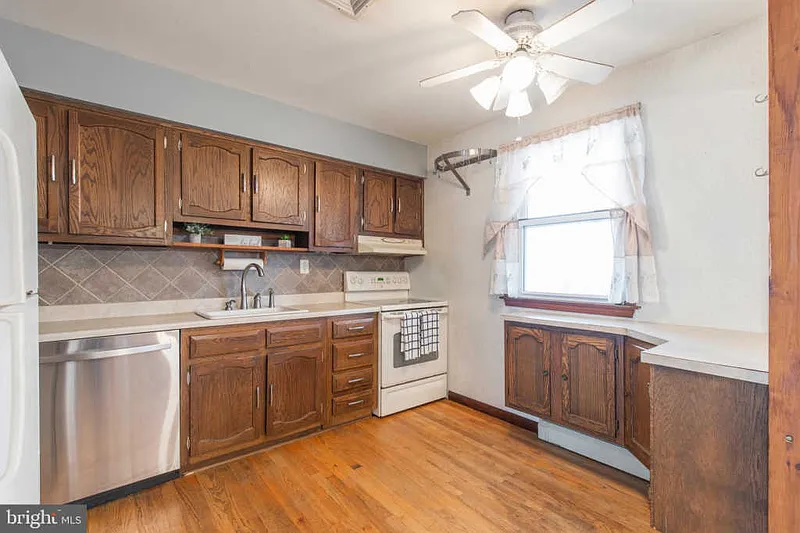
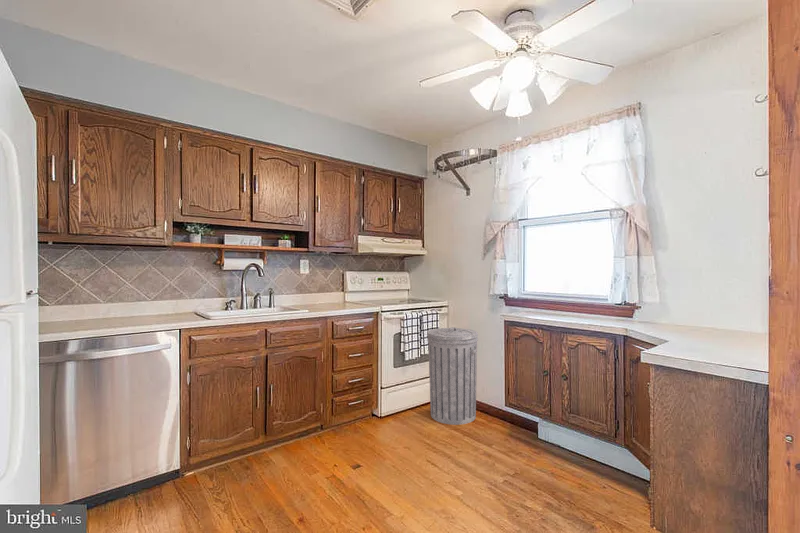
+ trash can (452, 371)
